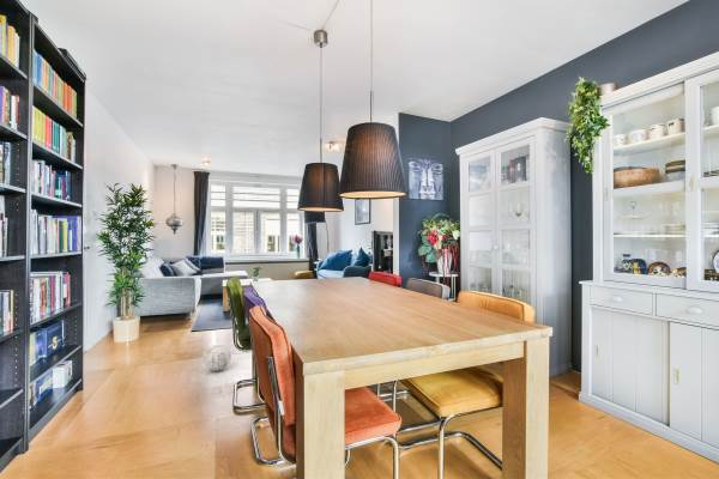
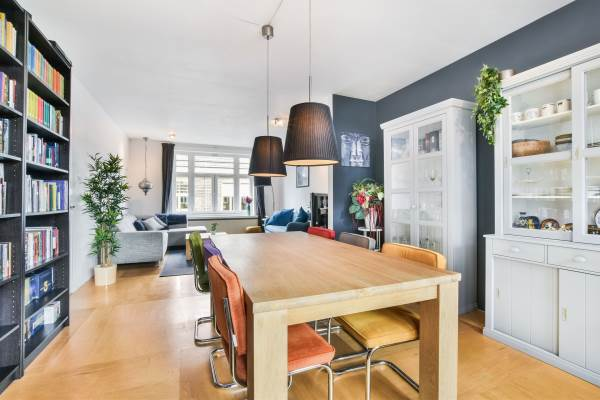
- ball (217, 357)
